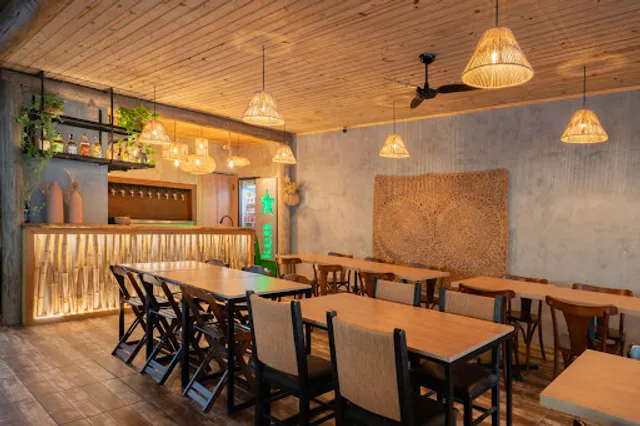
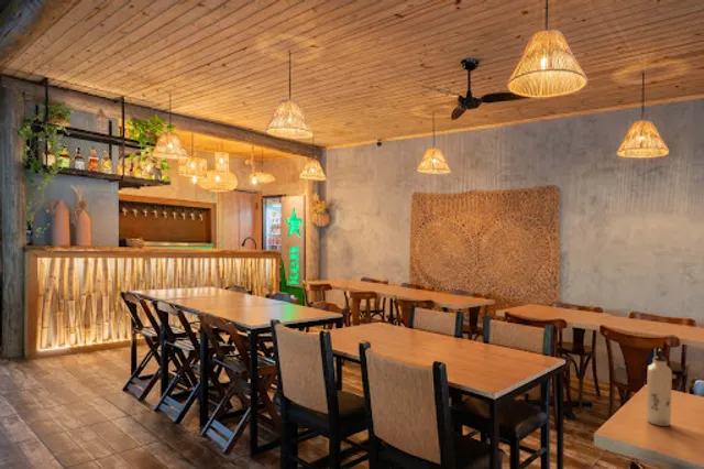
+ water bottle (659, 385)
